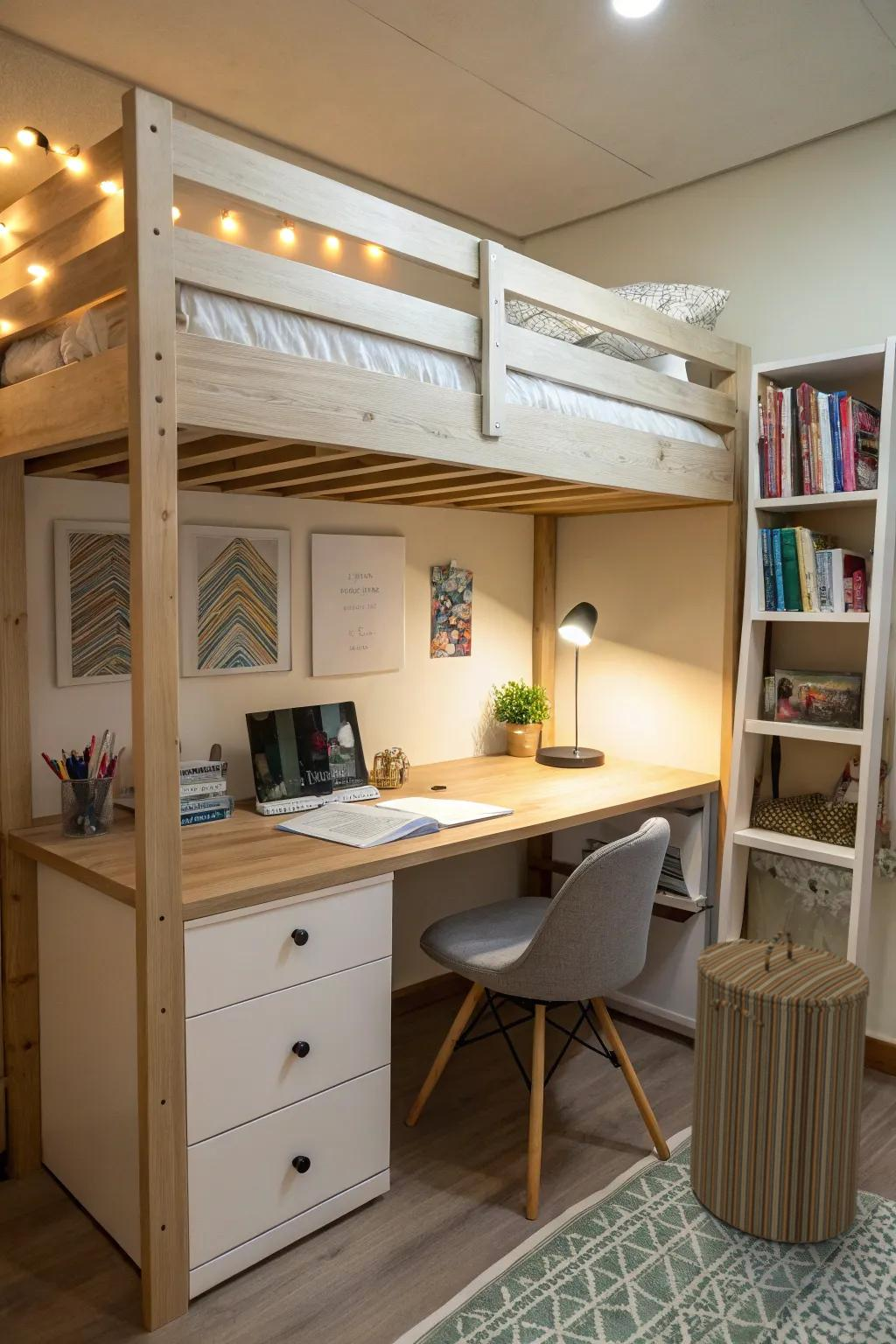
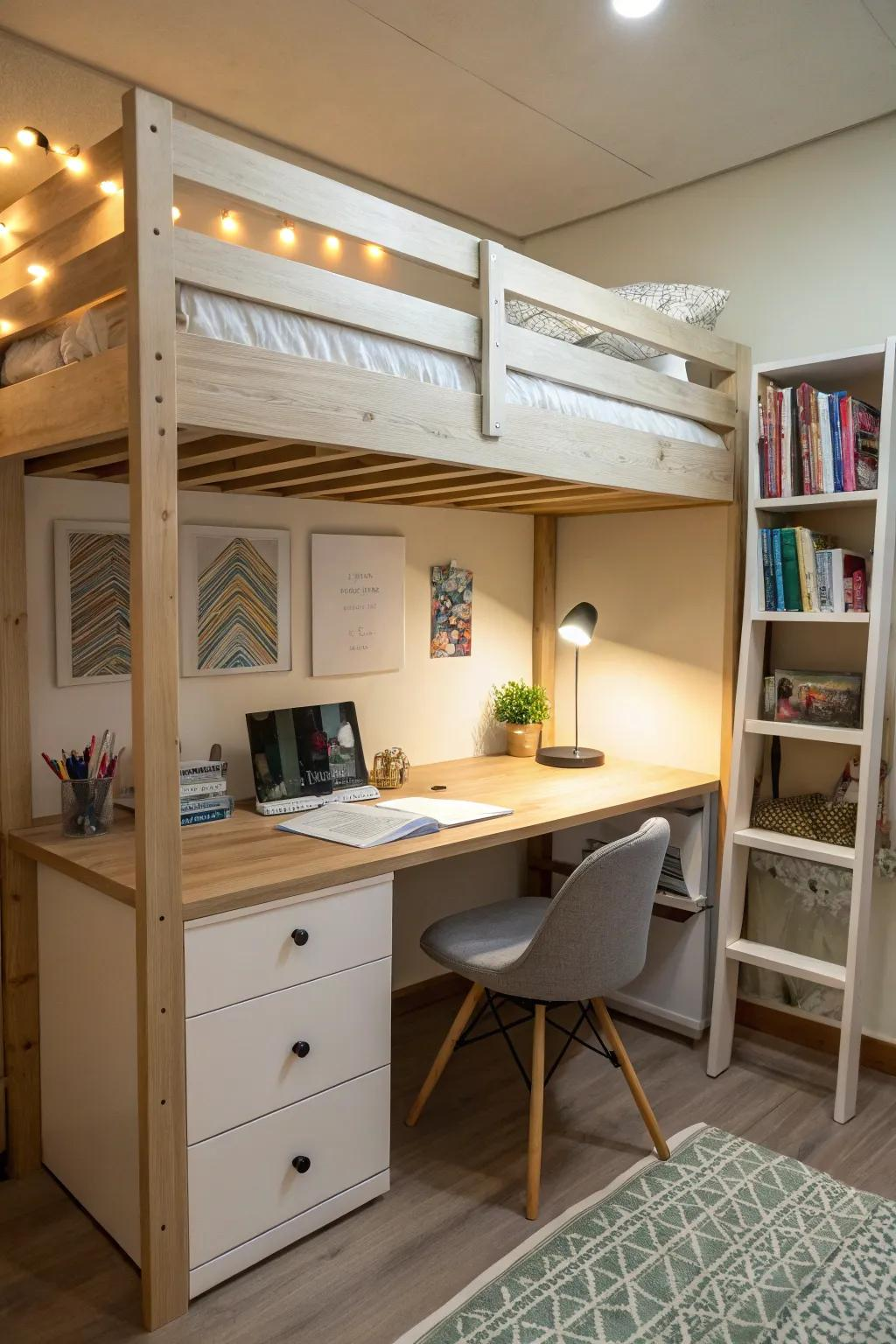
- laundry hamper (777, 1062)
